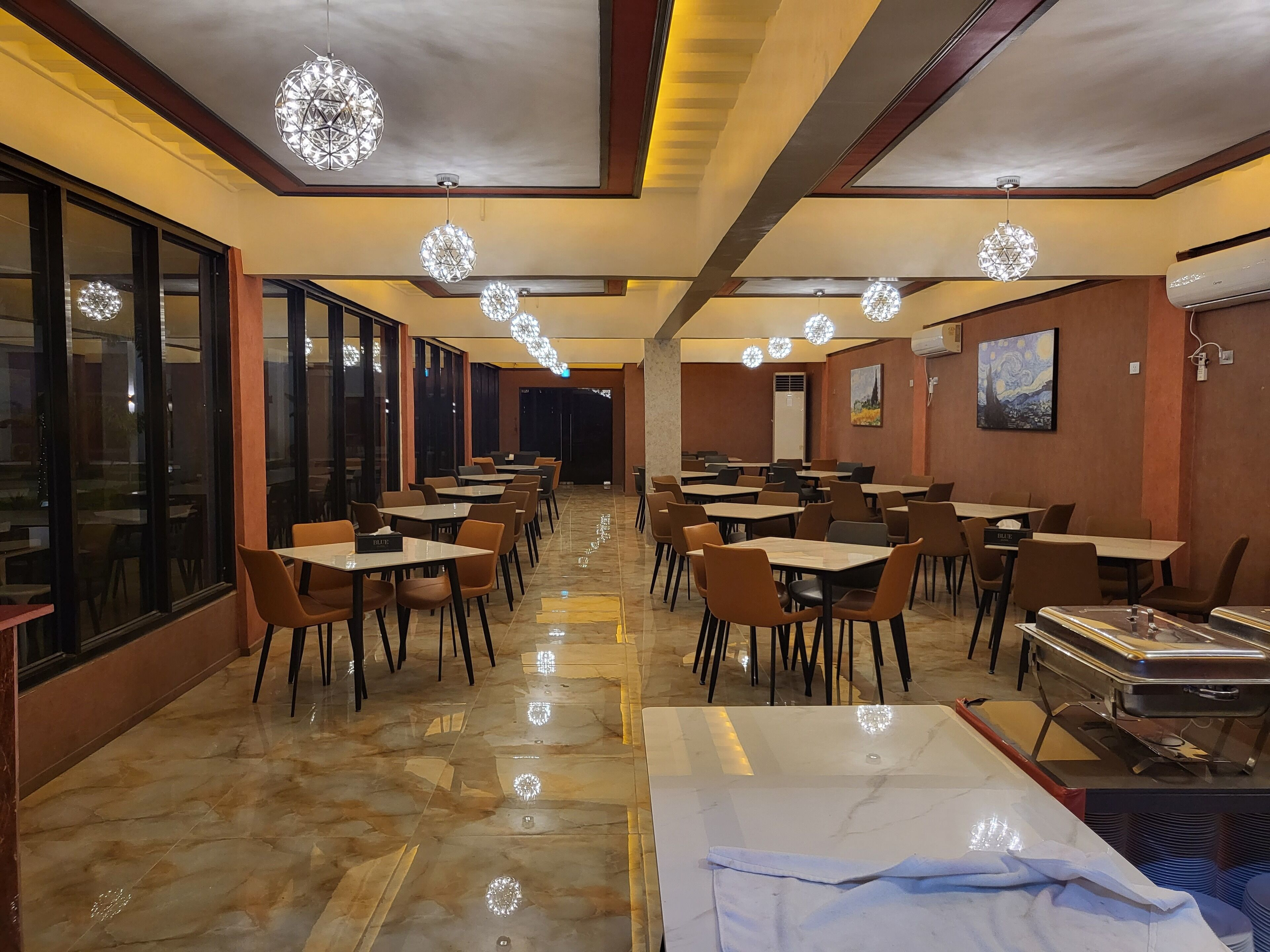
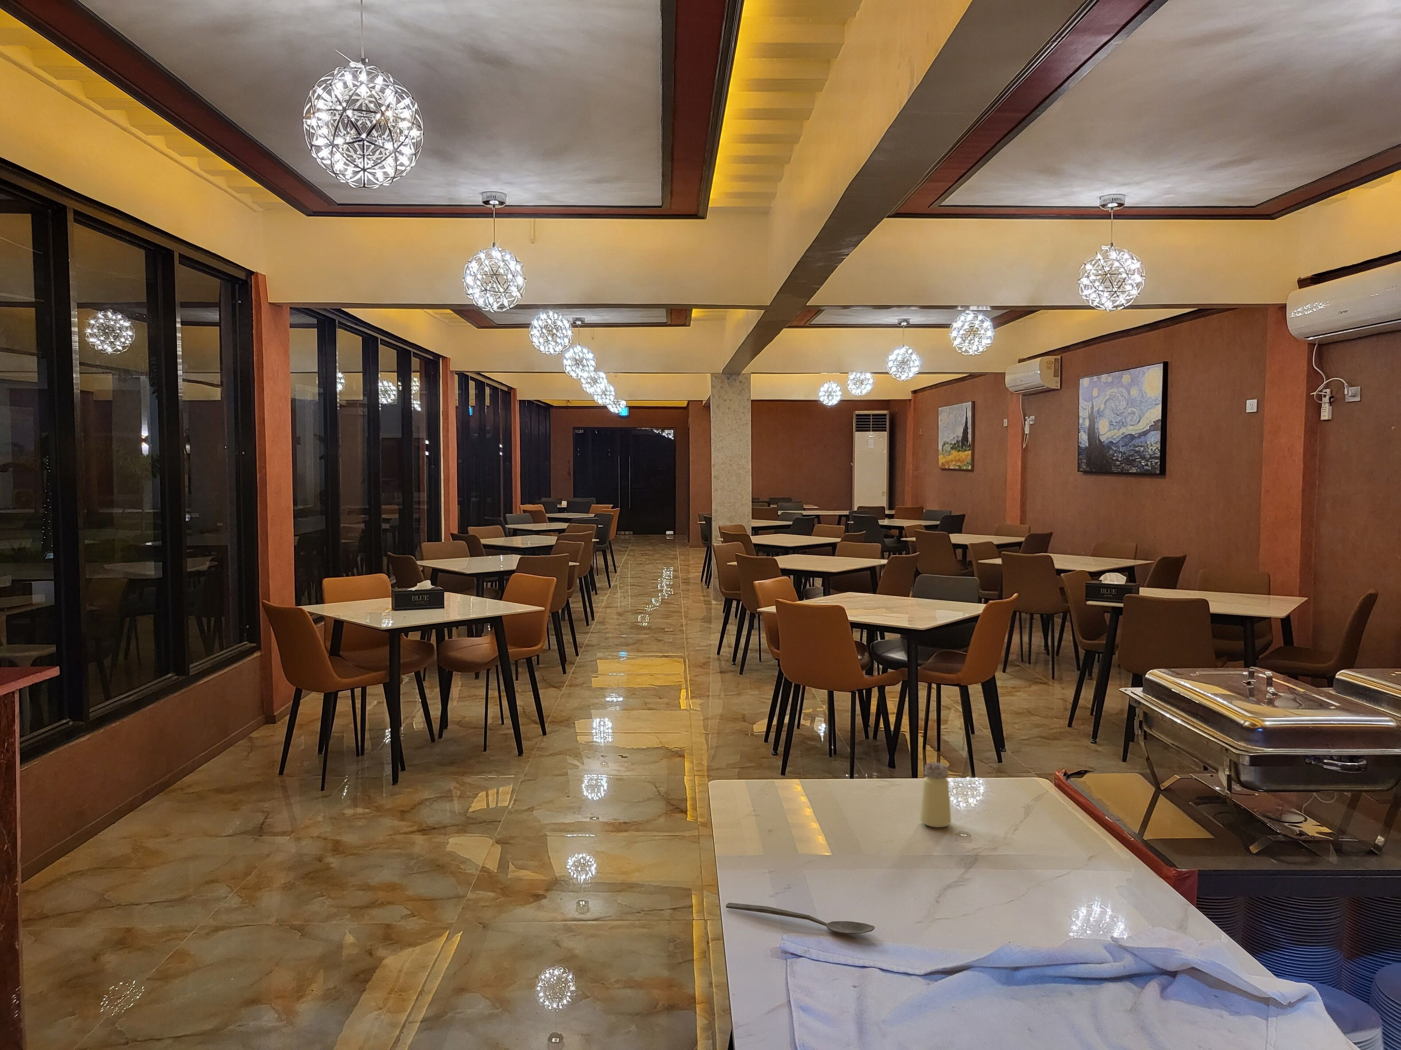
+ saltshaker (935, 793)
+ spoon (798, 917)
